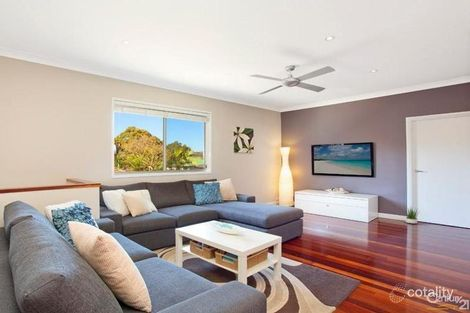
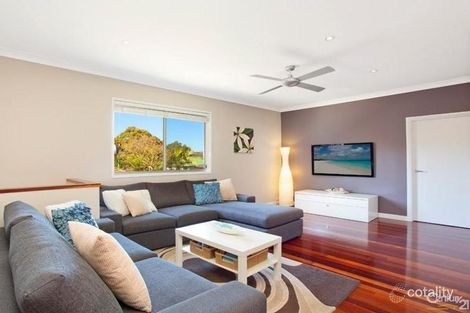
- potted plant (411, 214)
